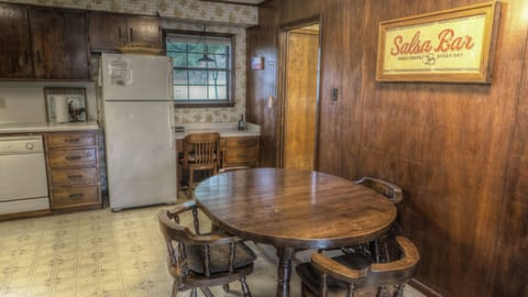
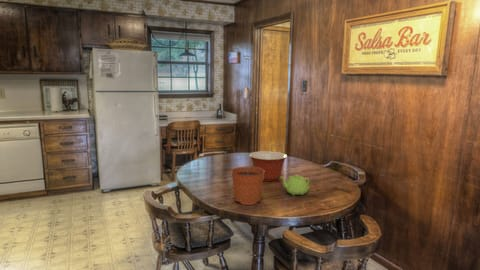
+ teapot (294, 184)
+ mixing bowl (267, 166)
+ plant pot (247, 178)
